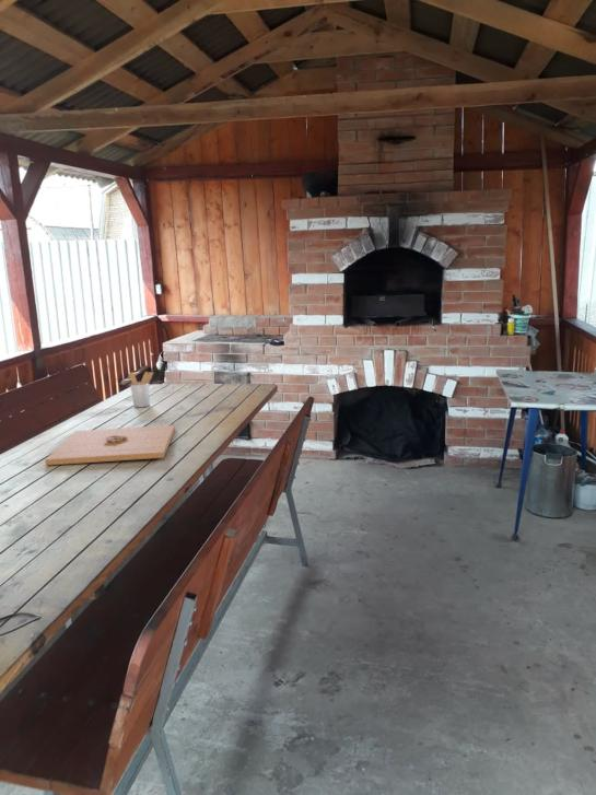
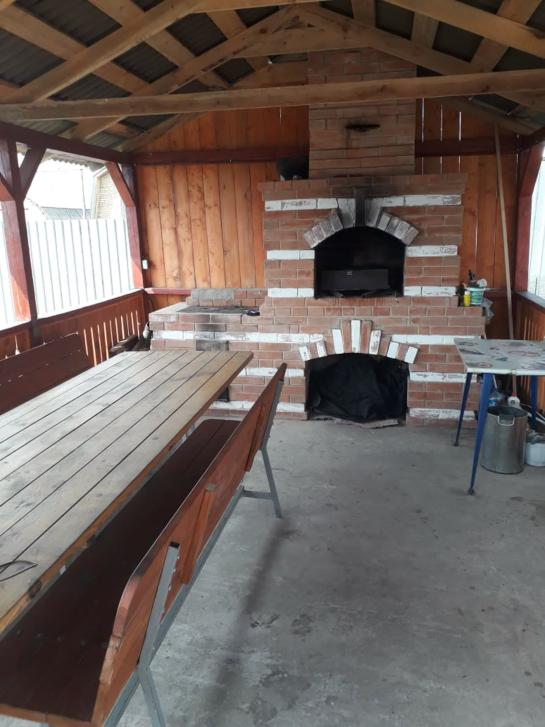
- platter (116, 441)
- utensil holder (143, 388)
